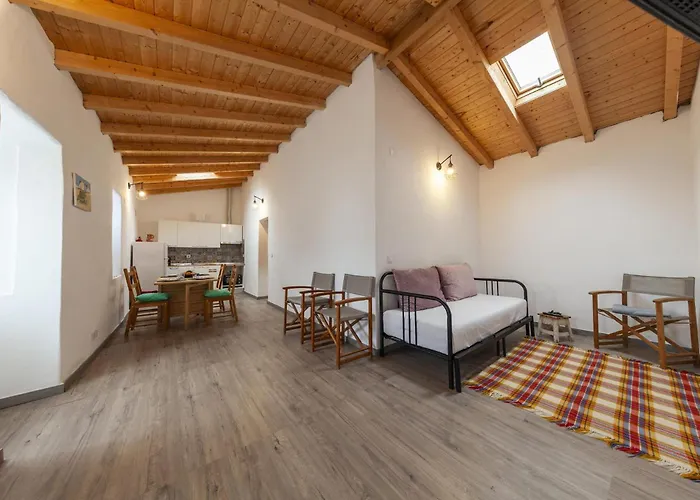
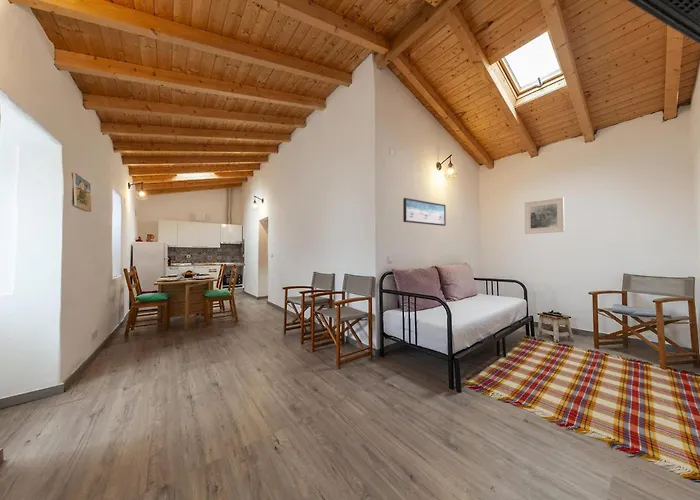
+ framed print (543, 216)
+ wall art (425, 212)
